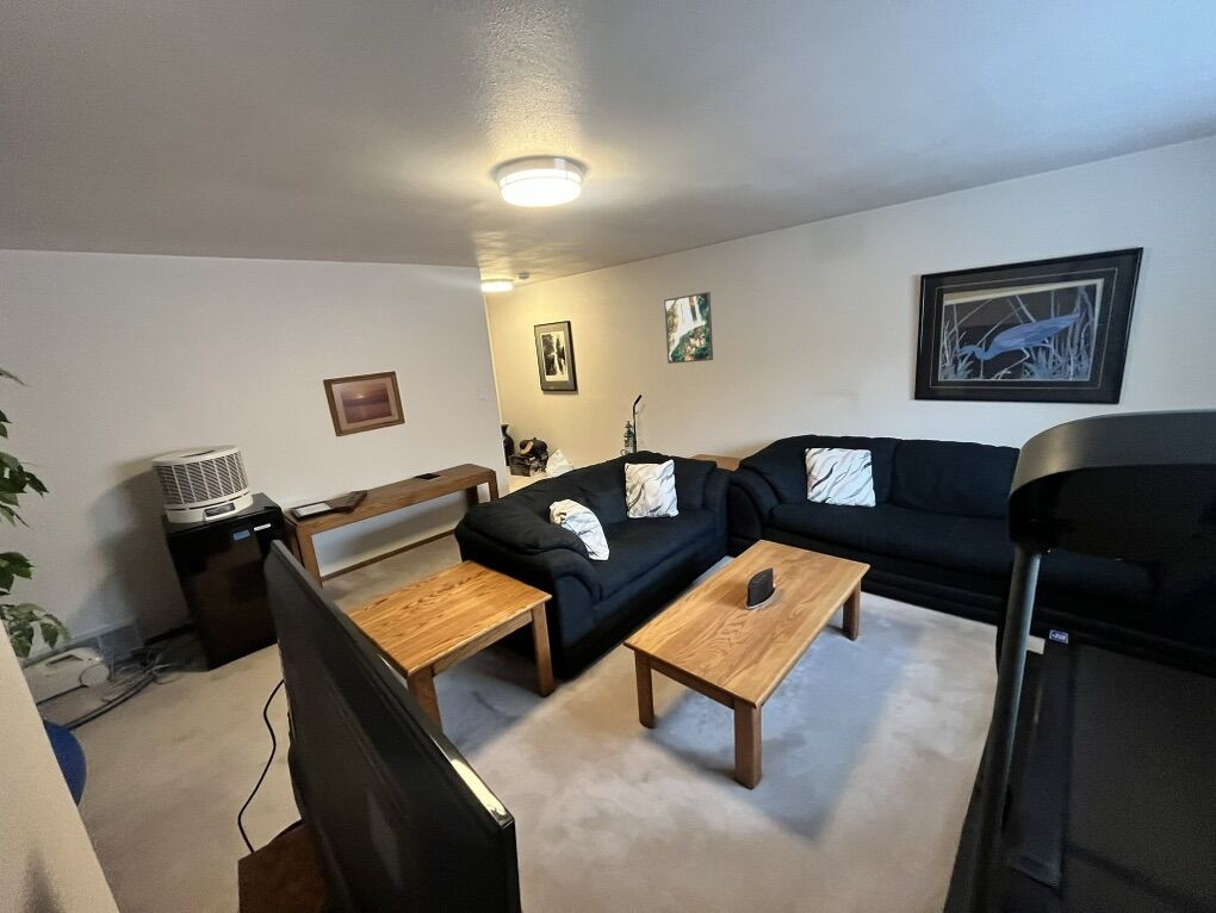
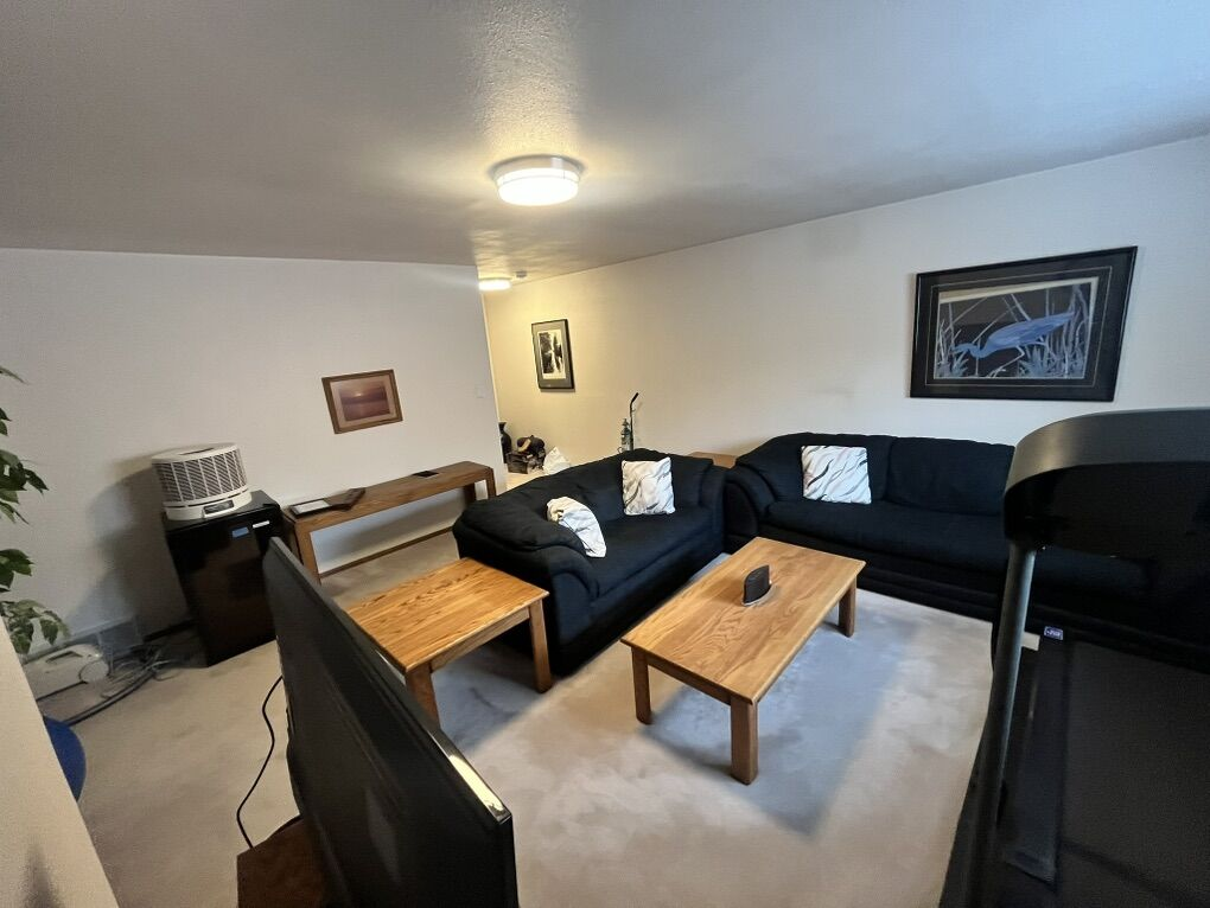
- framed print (688, 329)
